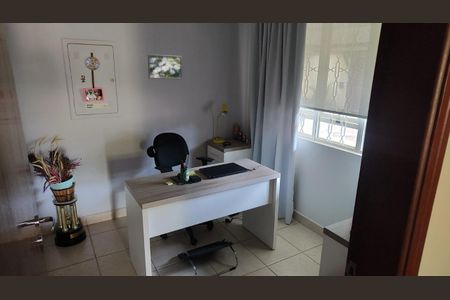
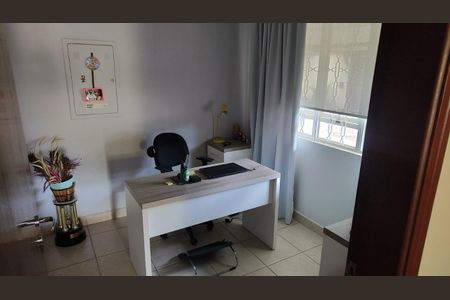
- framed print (165, 67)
